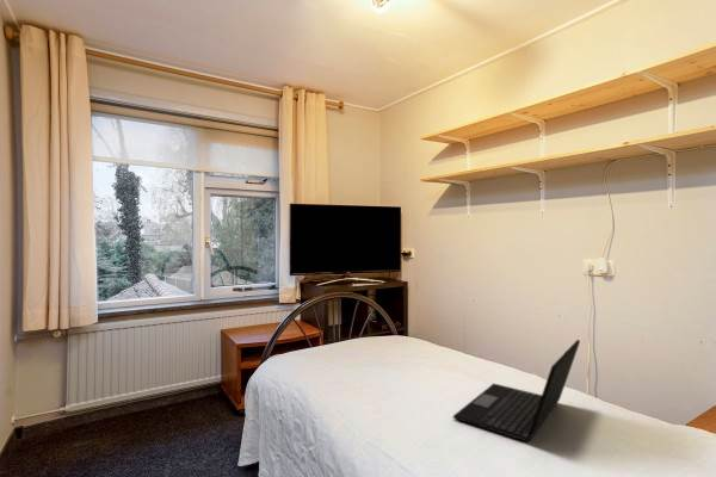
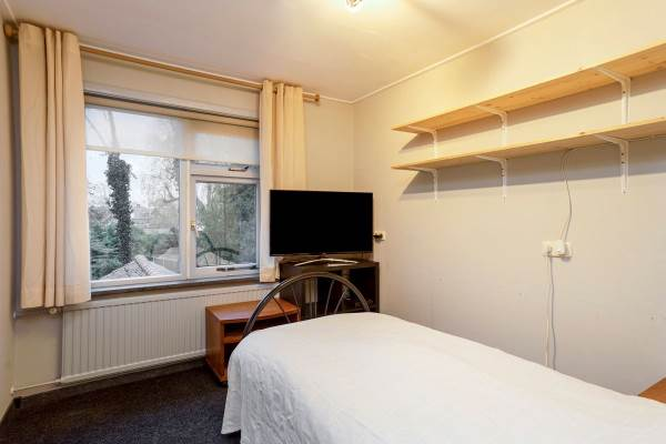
- laptop (517, 389)
